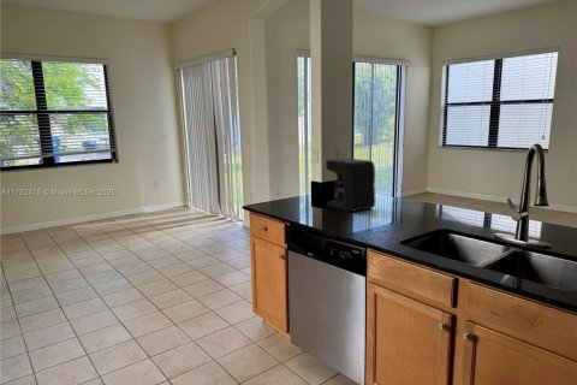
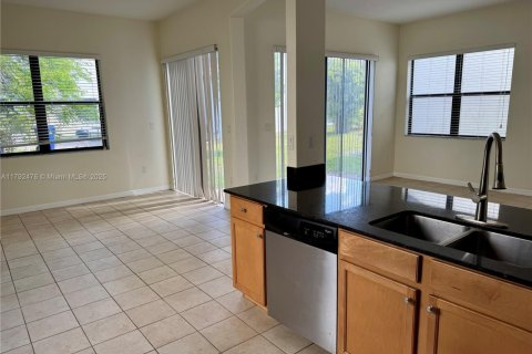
- coffee maker (349, 183)
